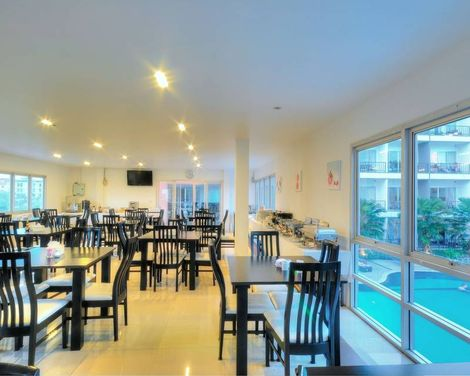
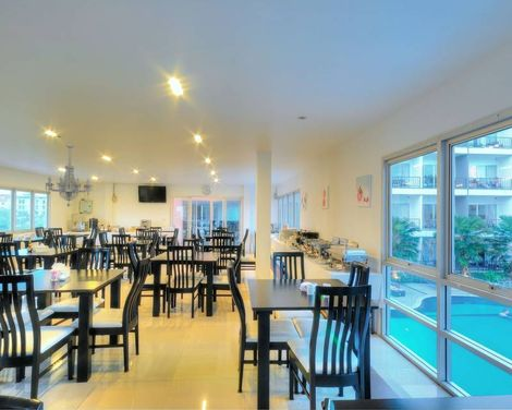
+ chandelier (69, 176)
